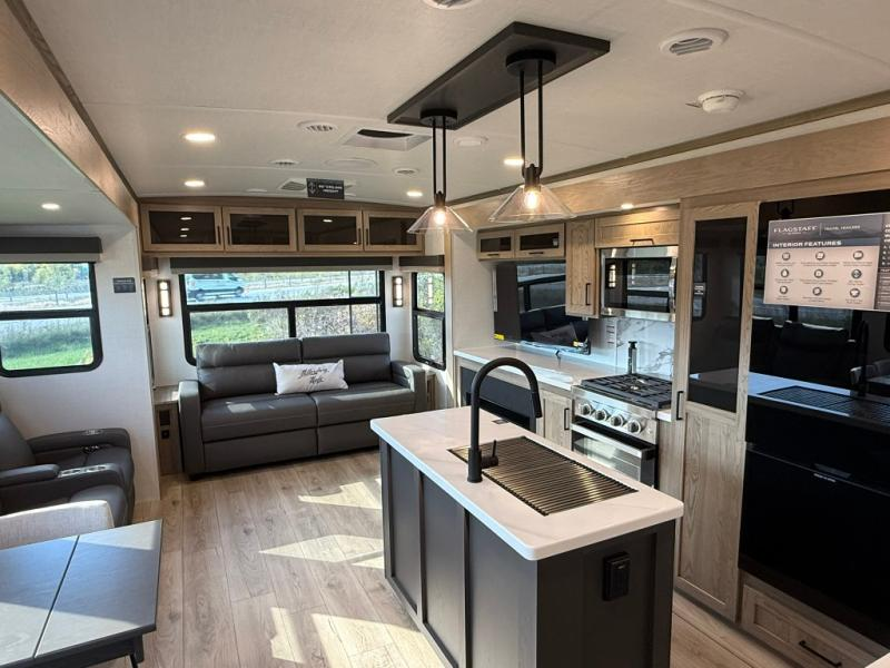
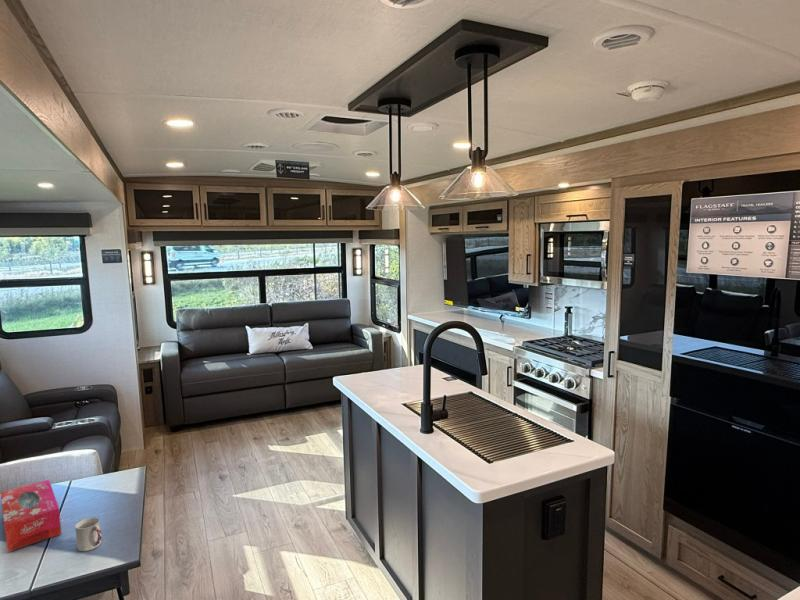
+ cup (91, 535)
+ tissue box (30, 512)
